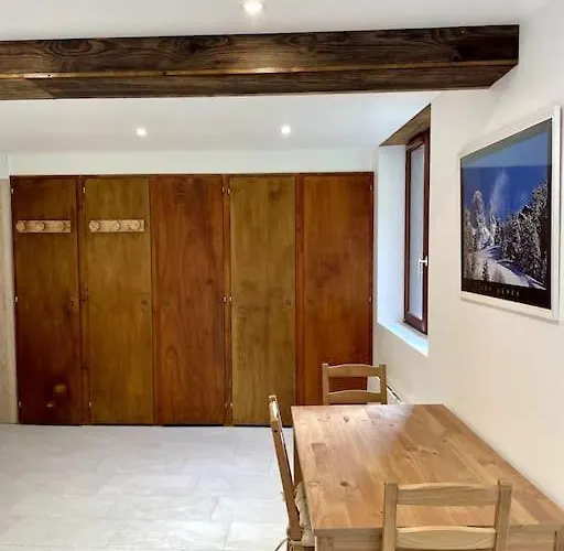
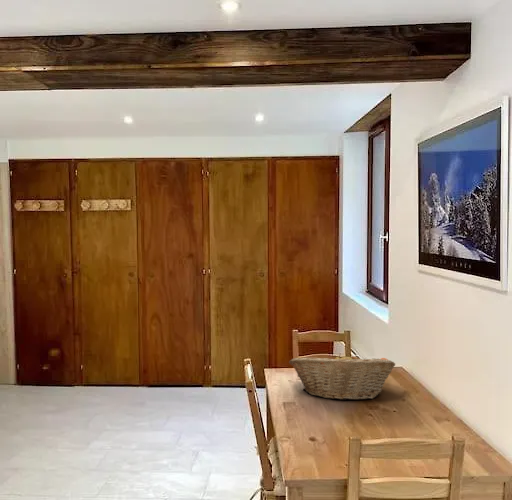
+ fruit basket (341, 371)
